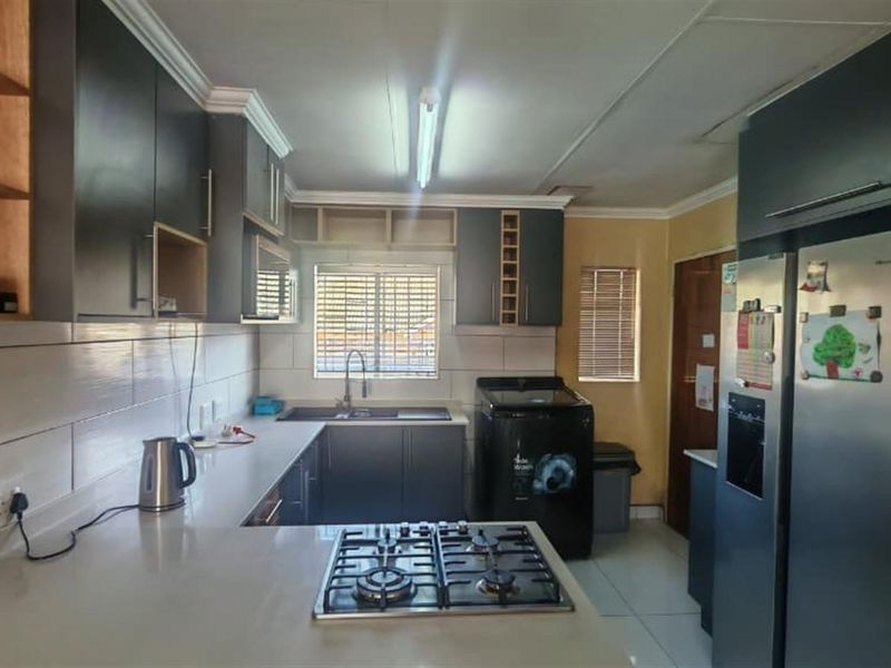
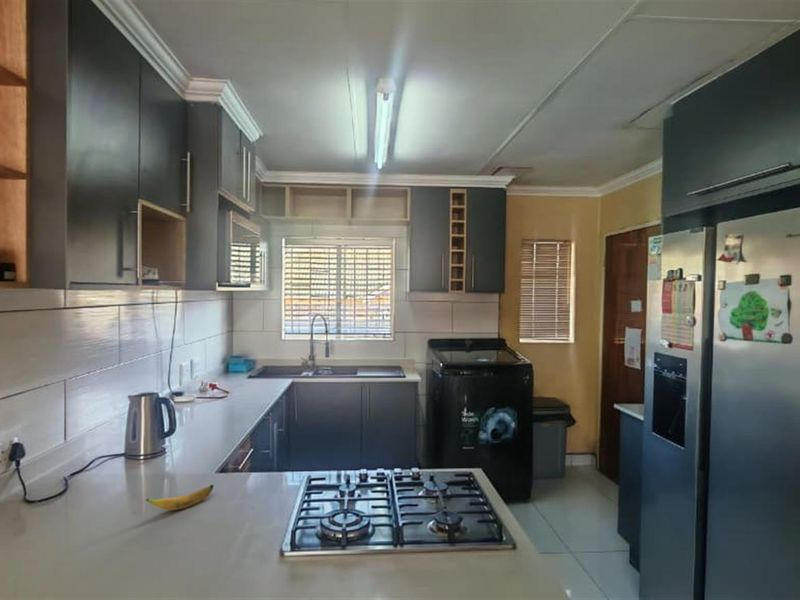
+ banana (181, 497)
